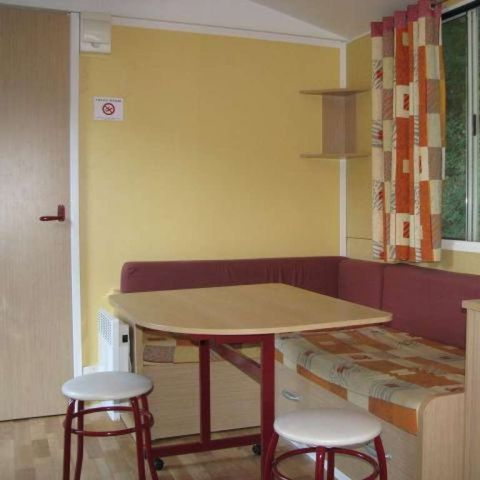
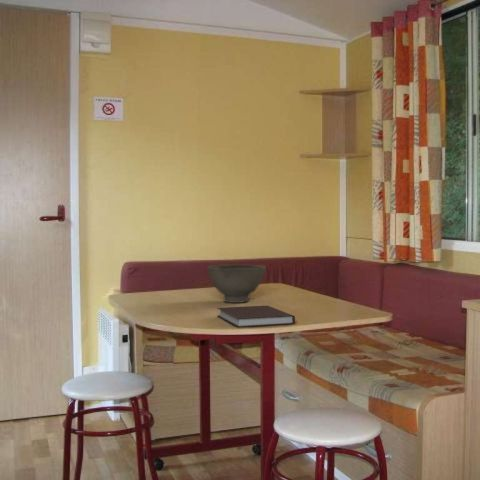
+ notebook (254, 315)
+ bowl (236, 283)
